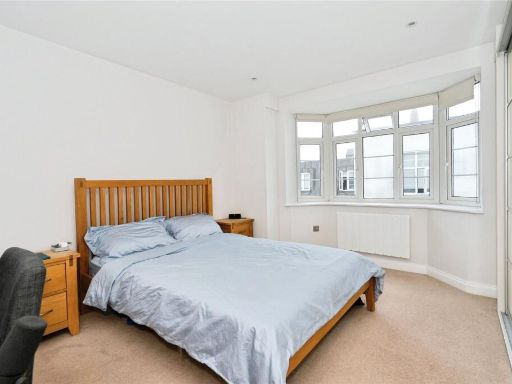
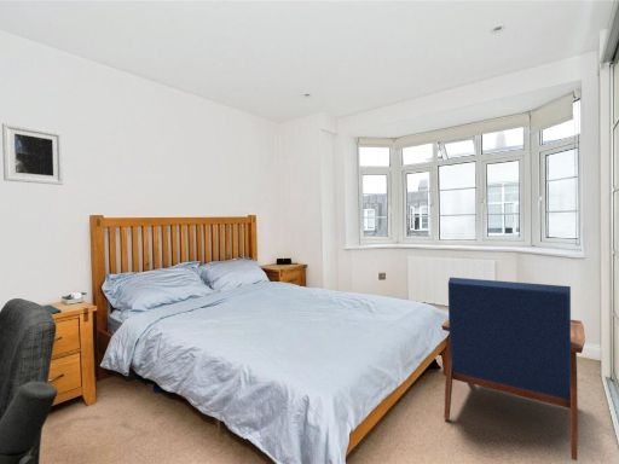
+ armchair (510, 344)
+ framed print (34, 155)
